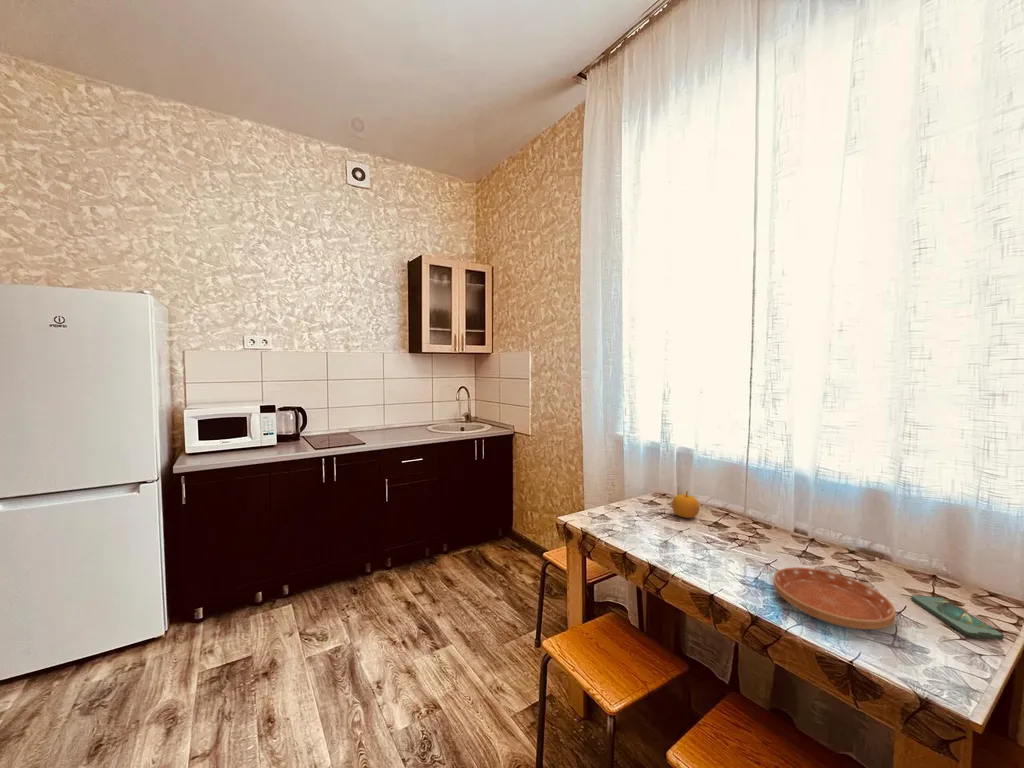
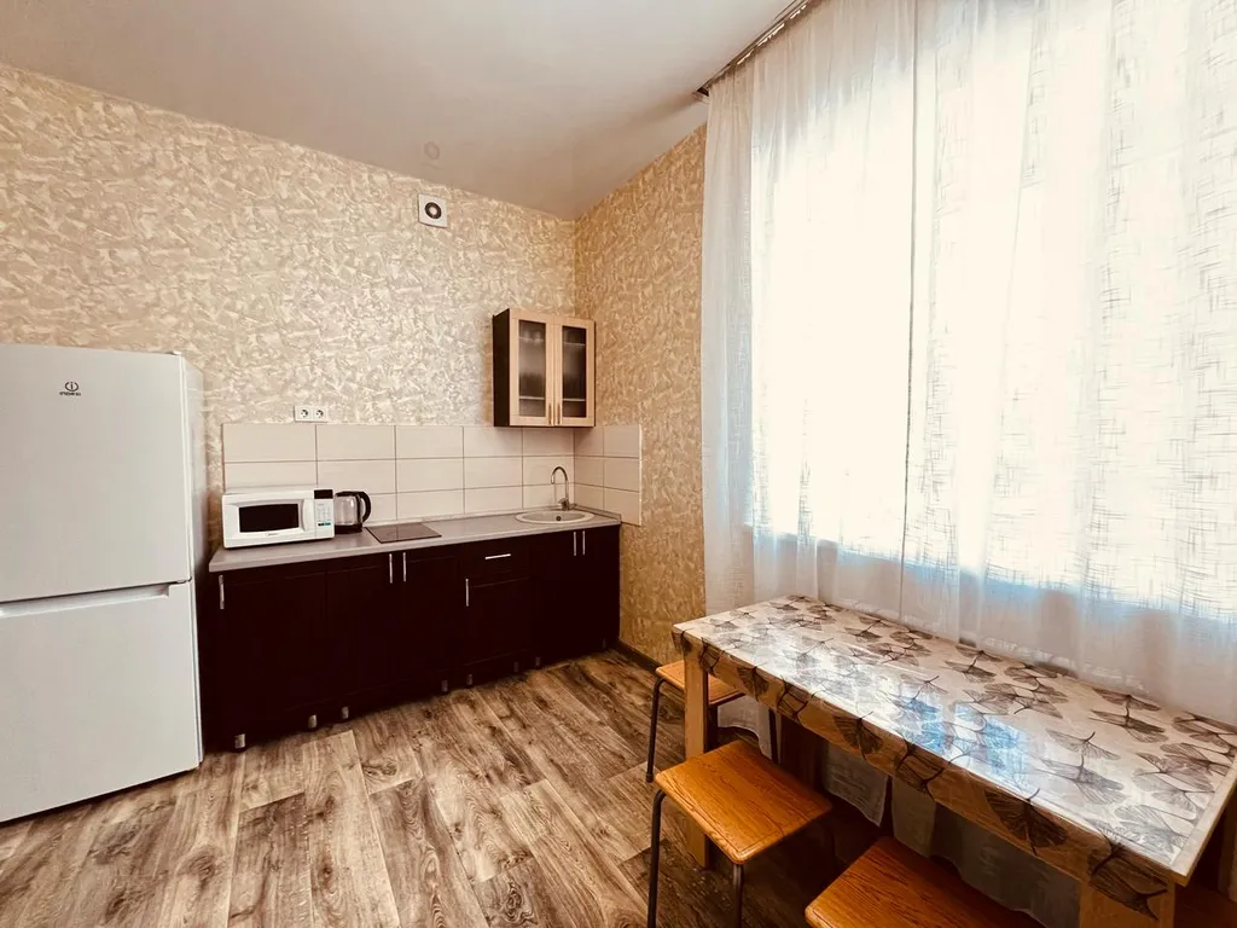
- saucer (829, 597)
- smartphone (953, 615)
- fruit (685, 503)
